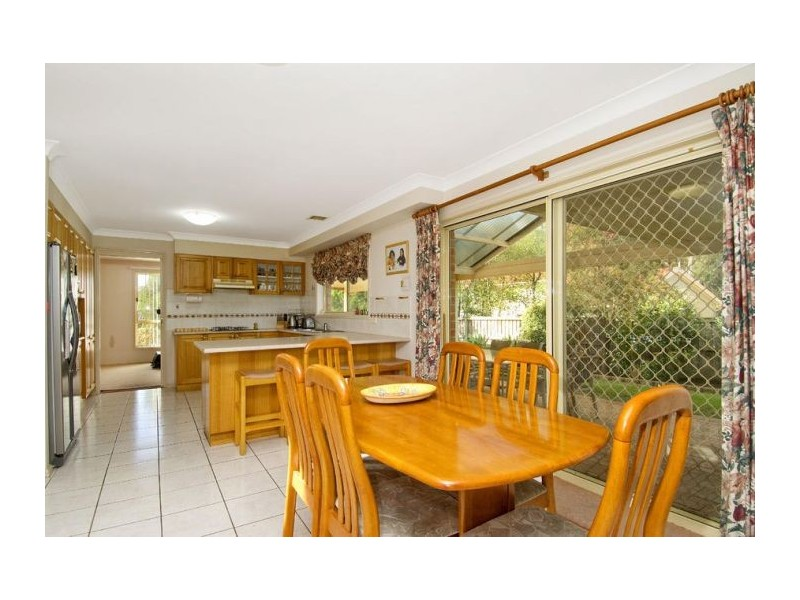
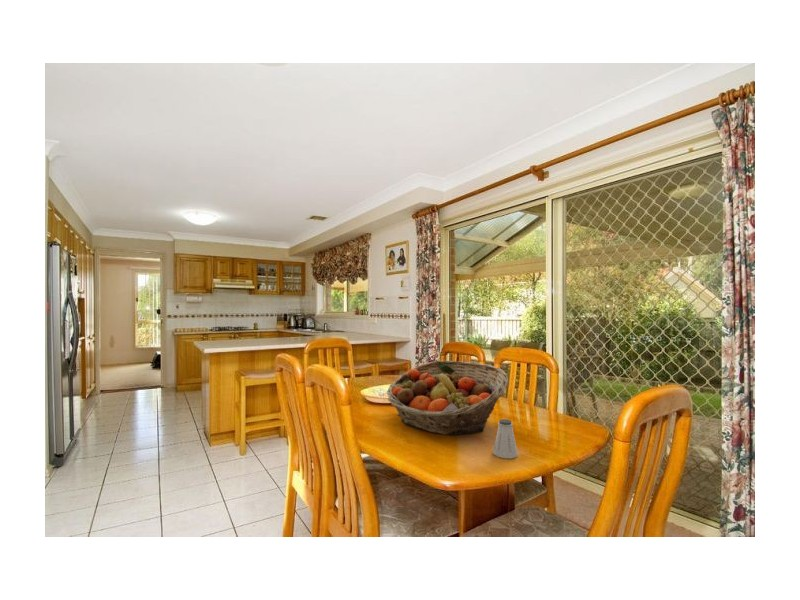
+ saltshaker (505, 437)
+ fruit basket (445, 394)
